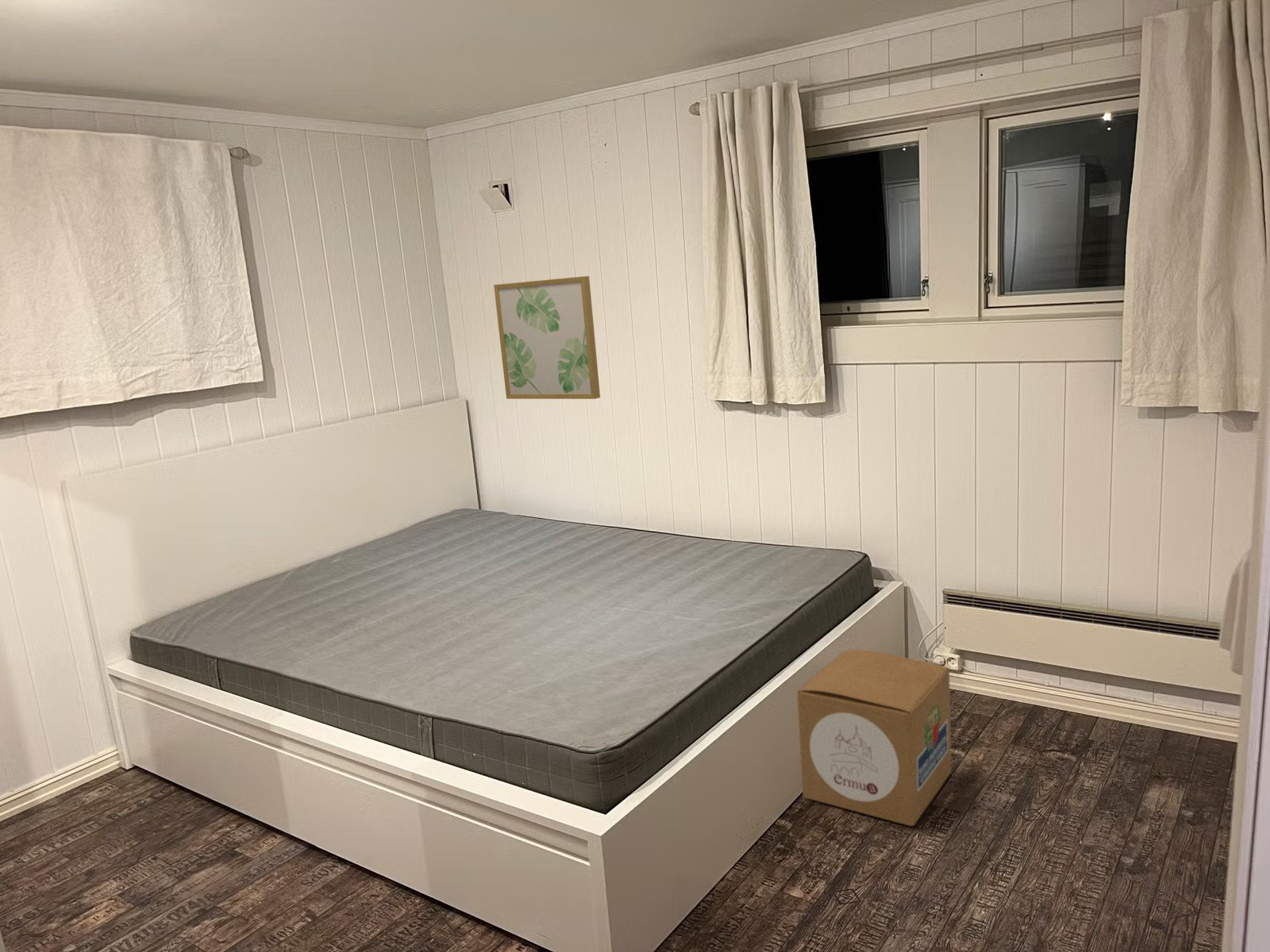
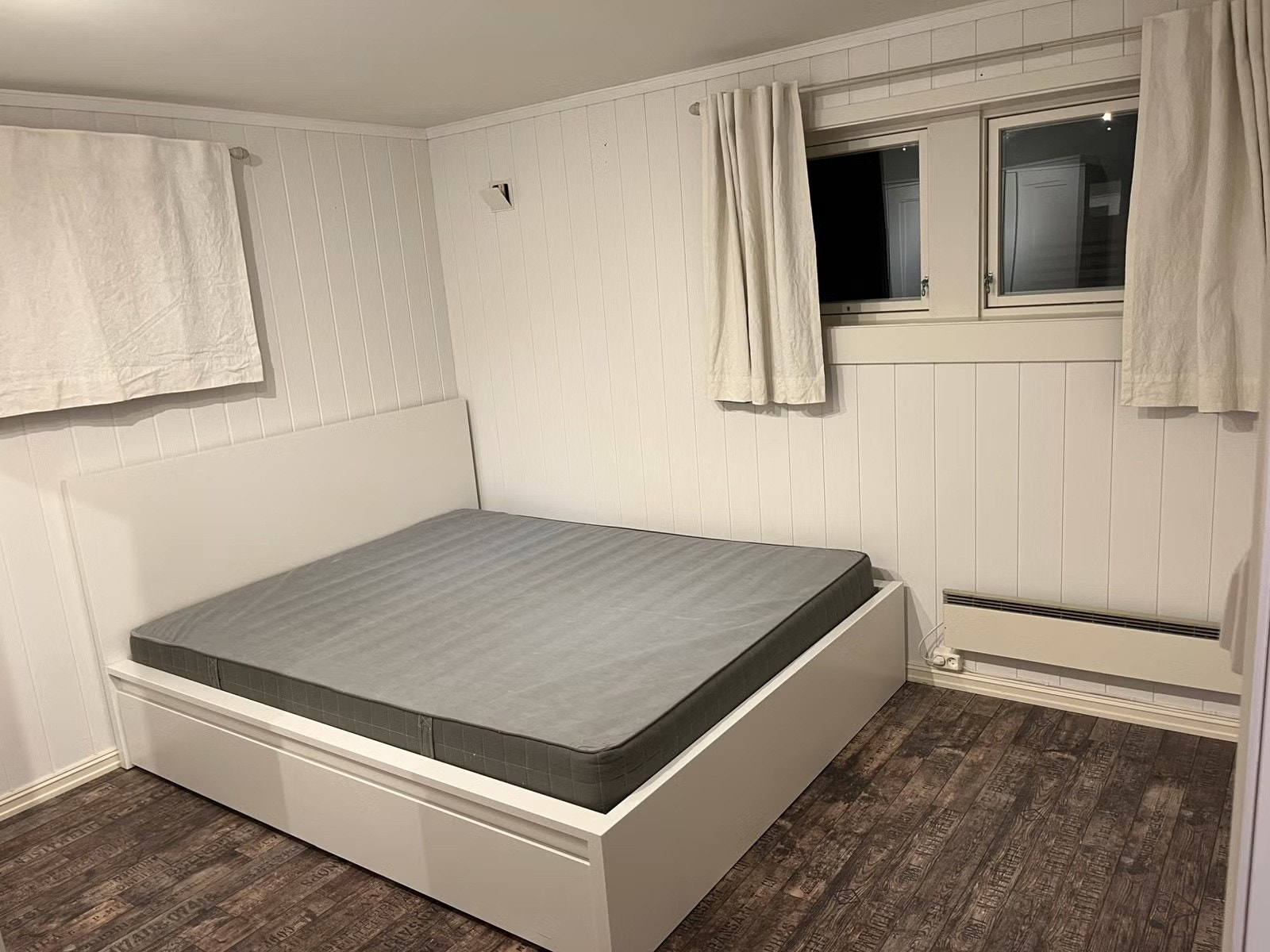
- cardboard box (876, 731)
- wall art (545, 340)
